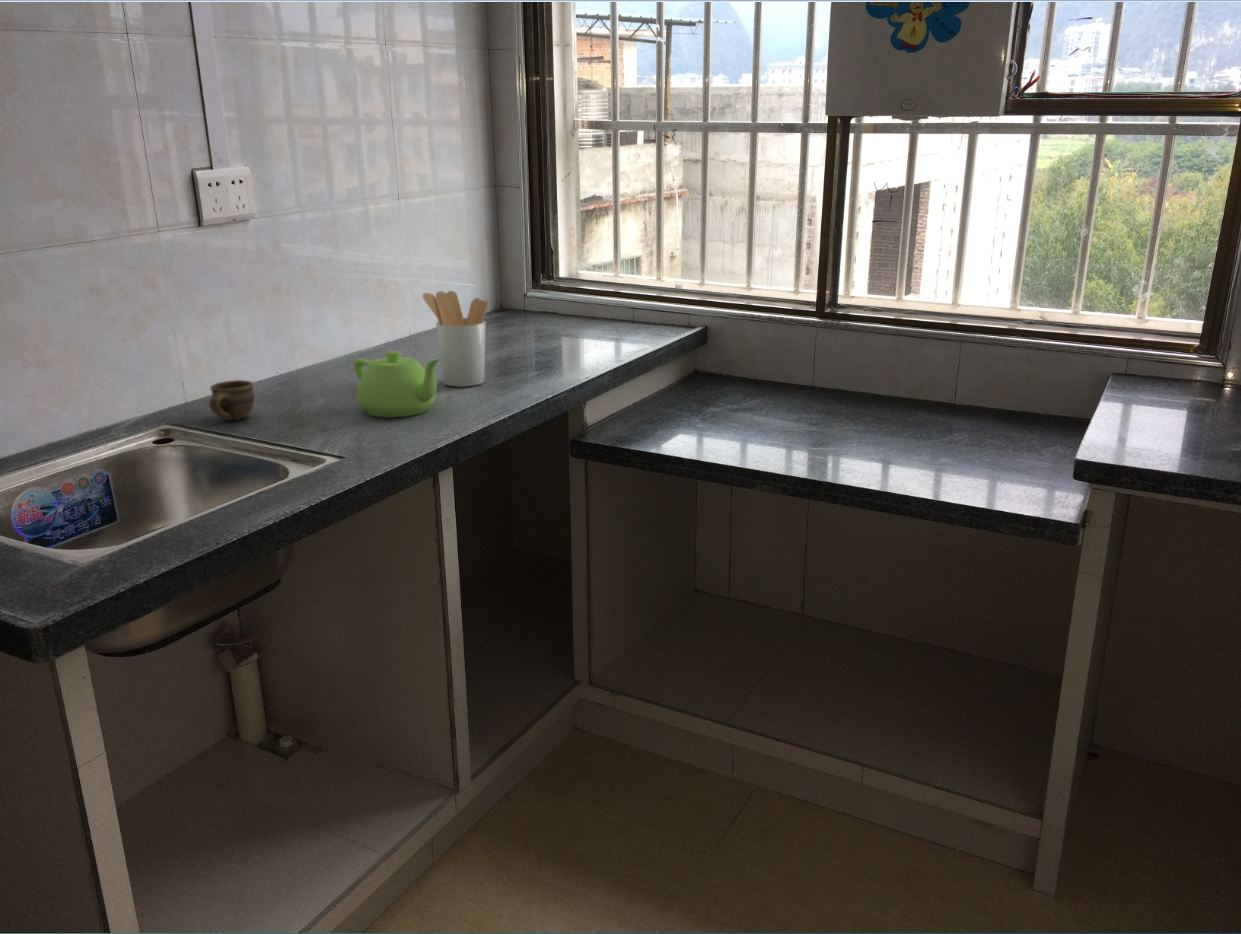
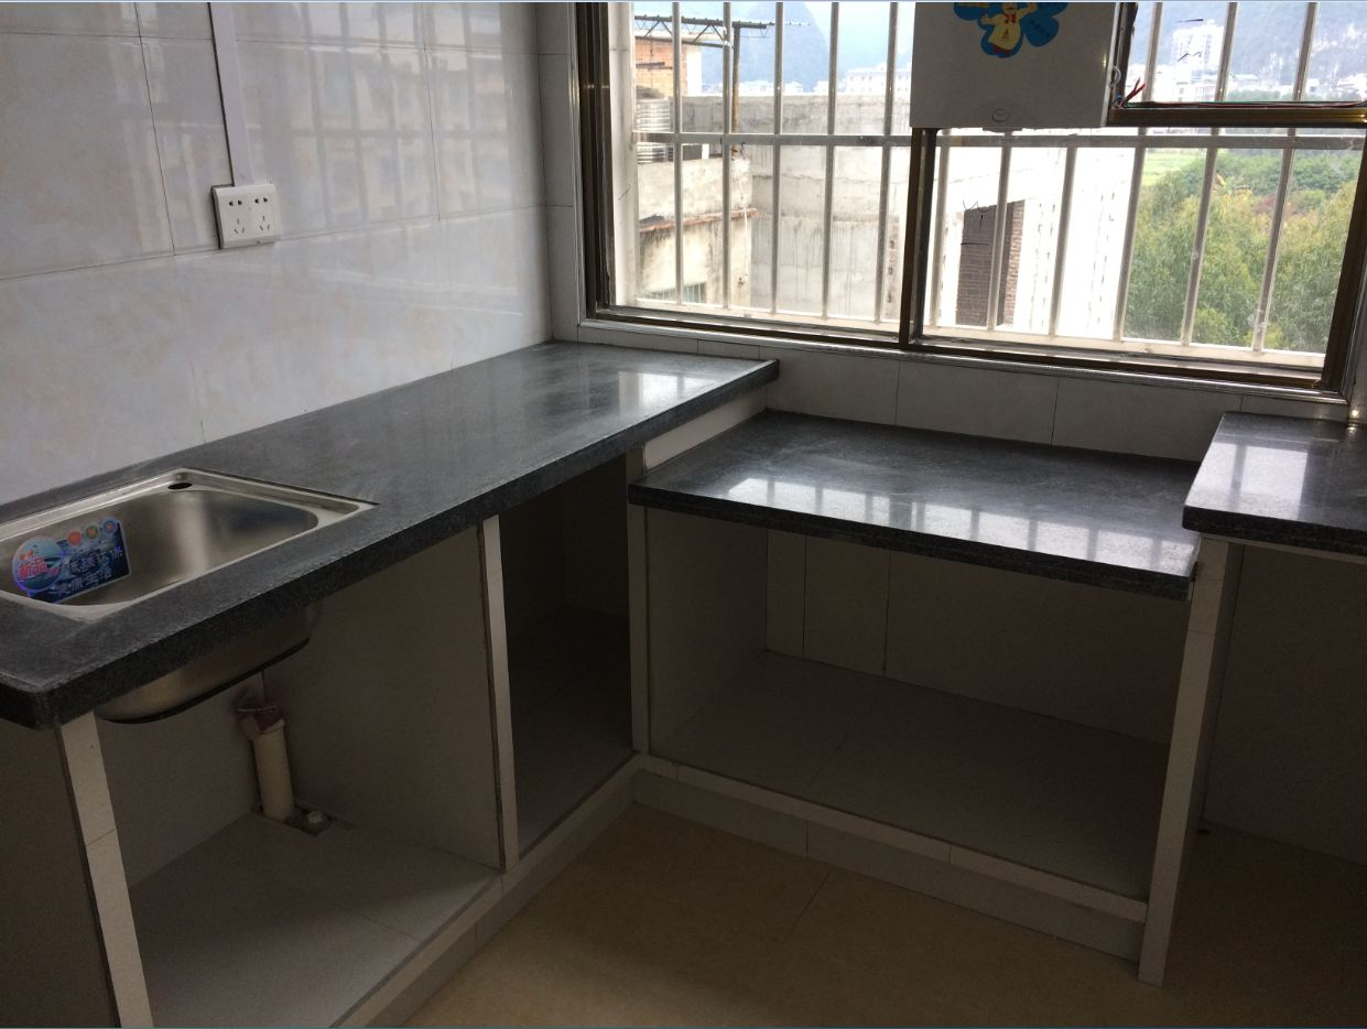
- teapot (398, 381)
- utensil holder (455, 335)
- cup (228, 402)
